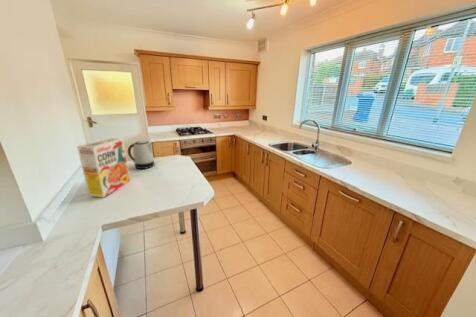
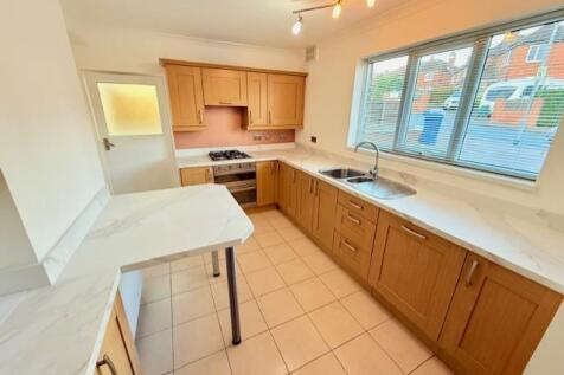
- kettle (140, 153)
- cereal box (107, 165)
